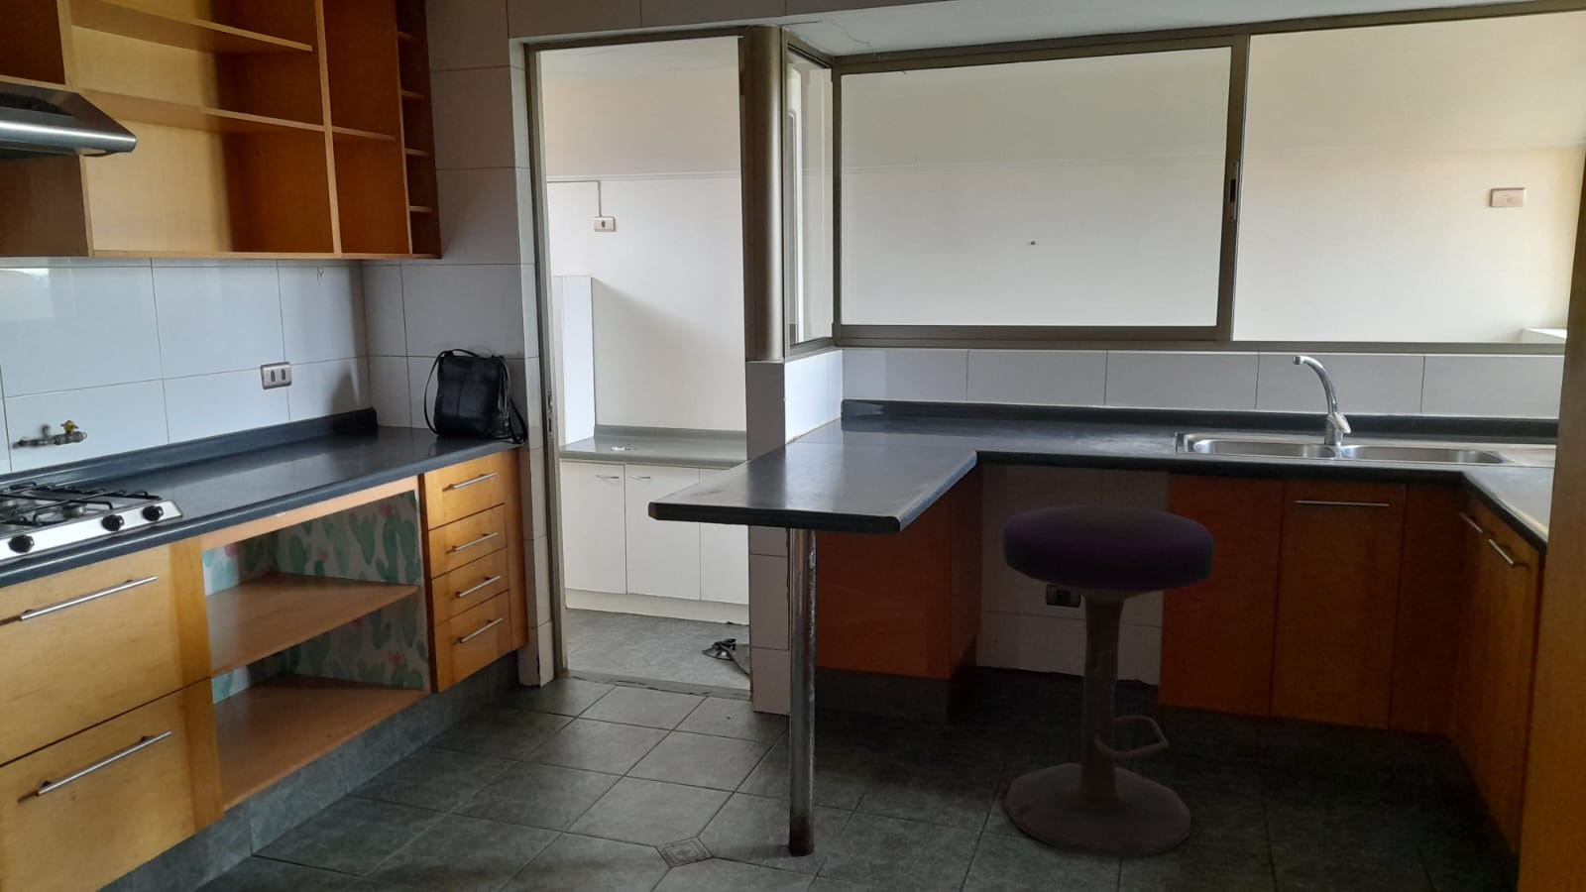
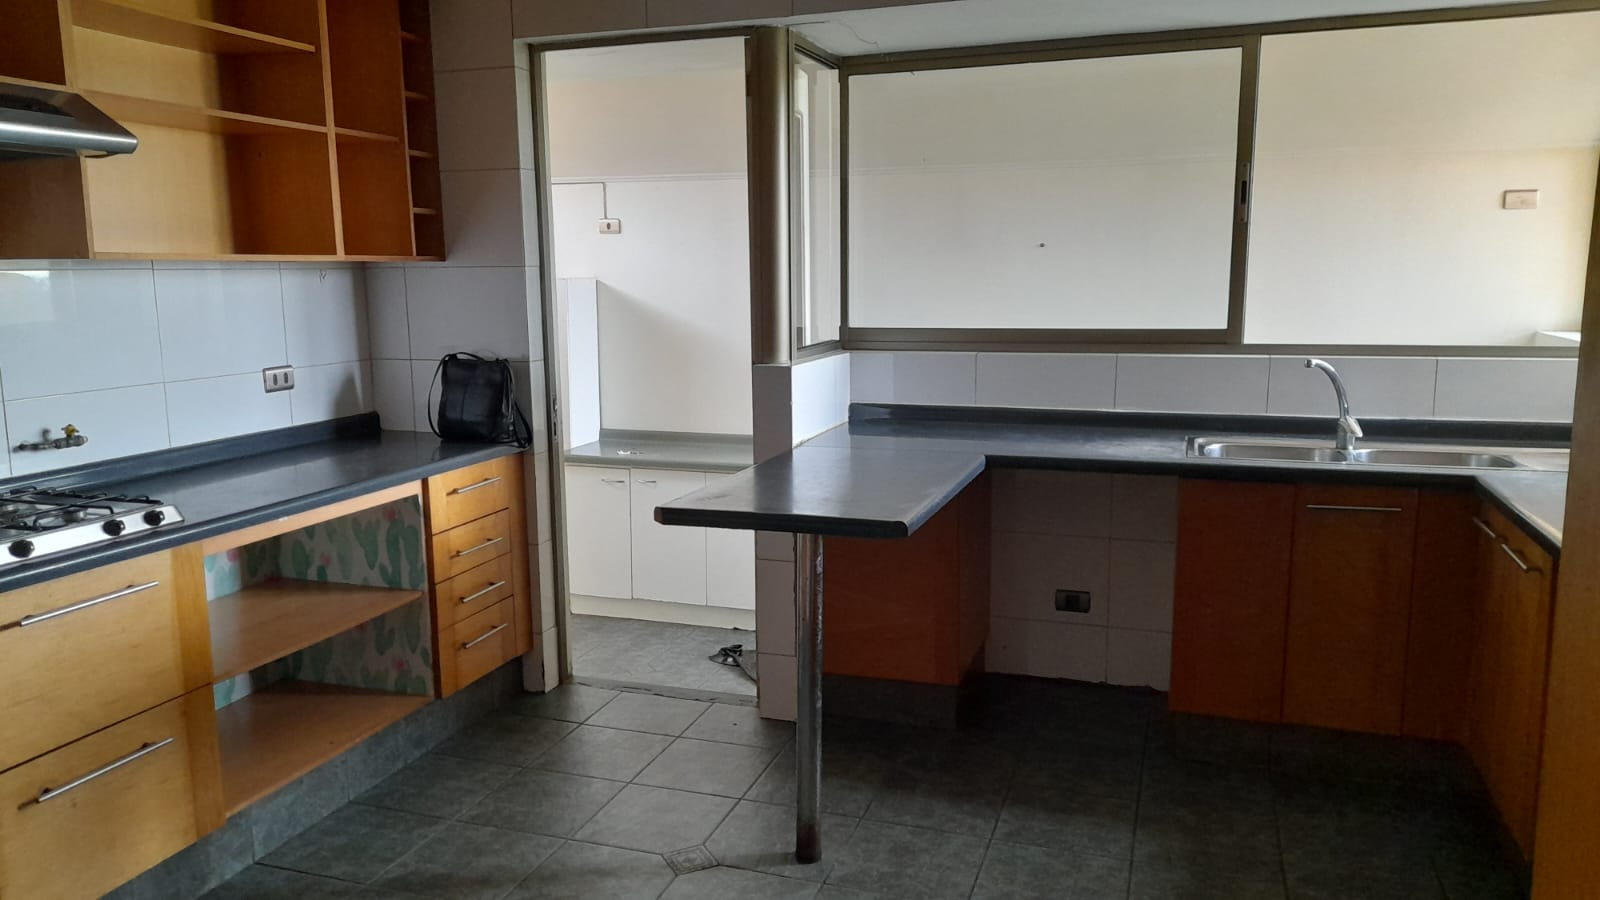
- stool (1100, 664)
